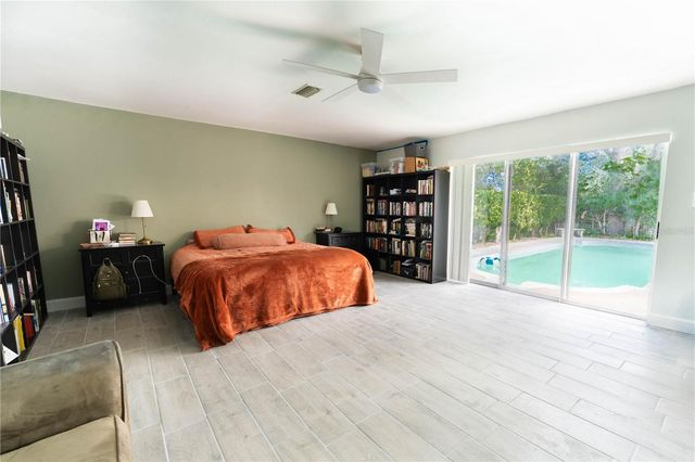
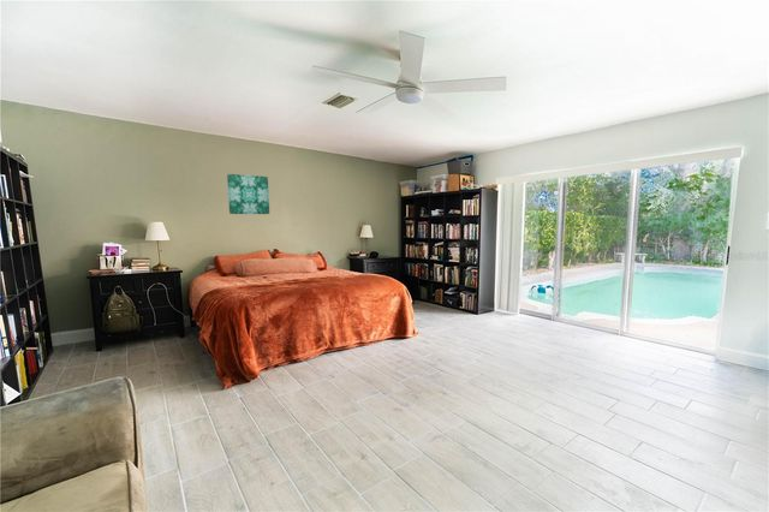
+ wall art (249, 195)
